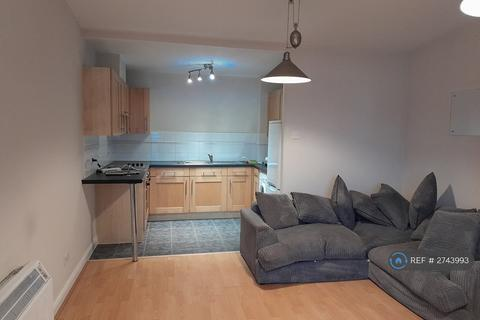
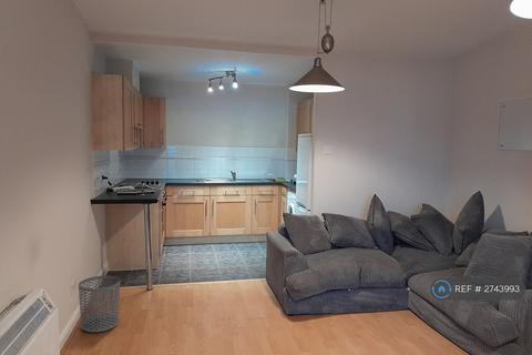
+ waste bin (100, 303)
